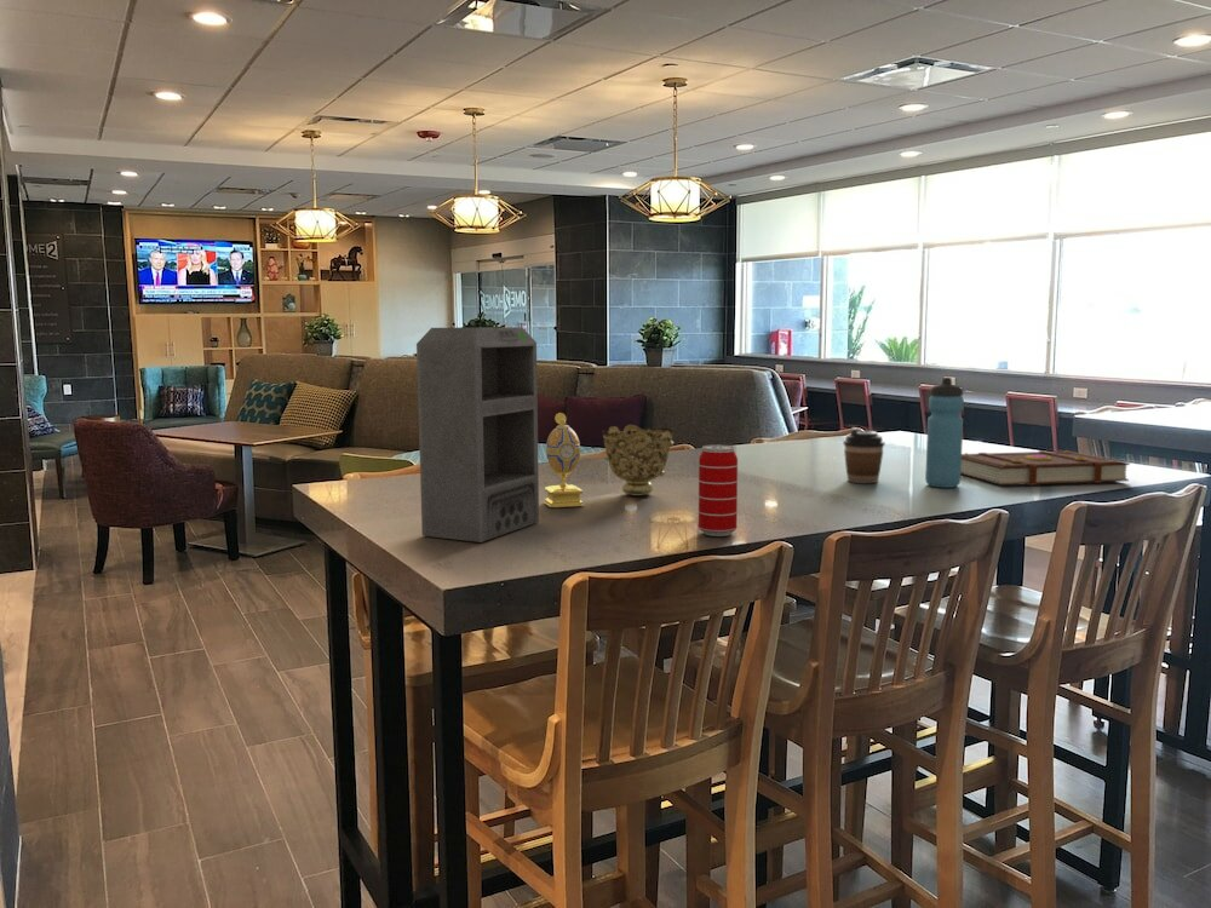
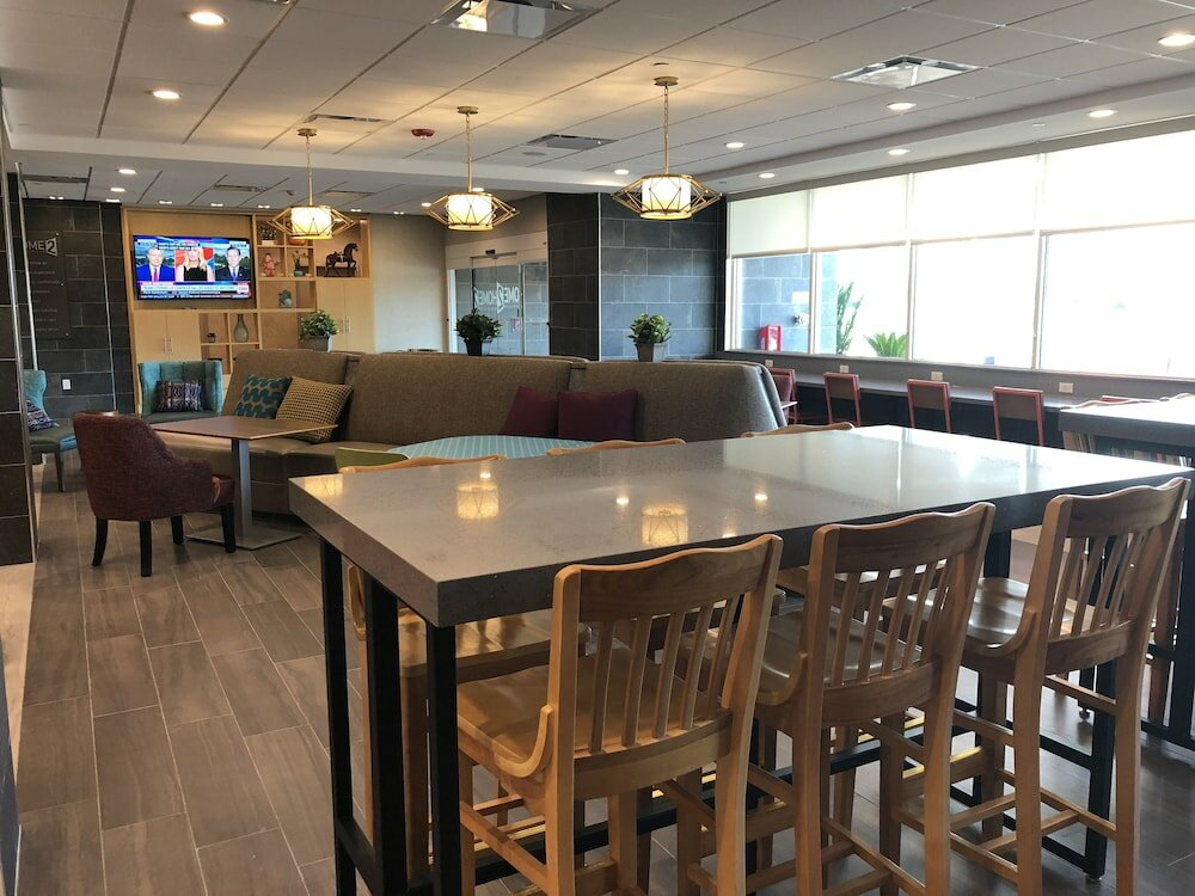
- book (1035, 466)
- coffee cup (863, 454)
- decorative bowl (637, 460)
- decorative egg (563, 459)
- water bottle (945, 431)
- beverage can (717, 489)
- speaker (480, 429)
